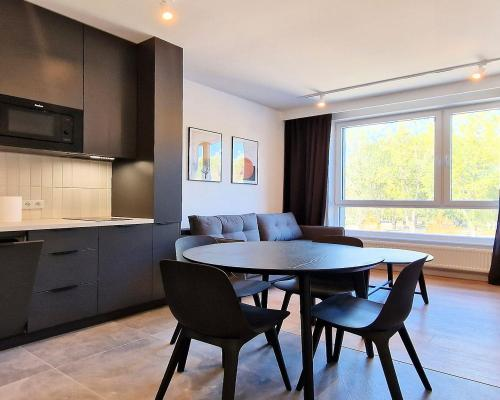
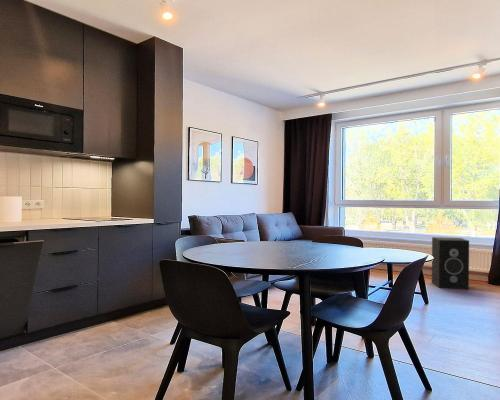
+ speaker (449, 262)
